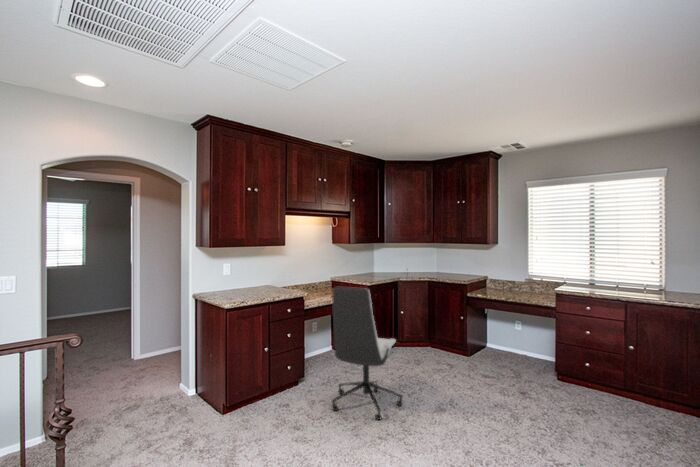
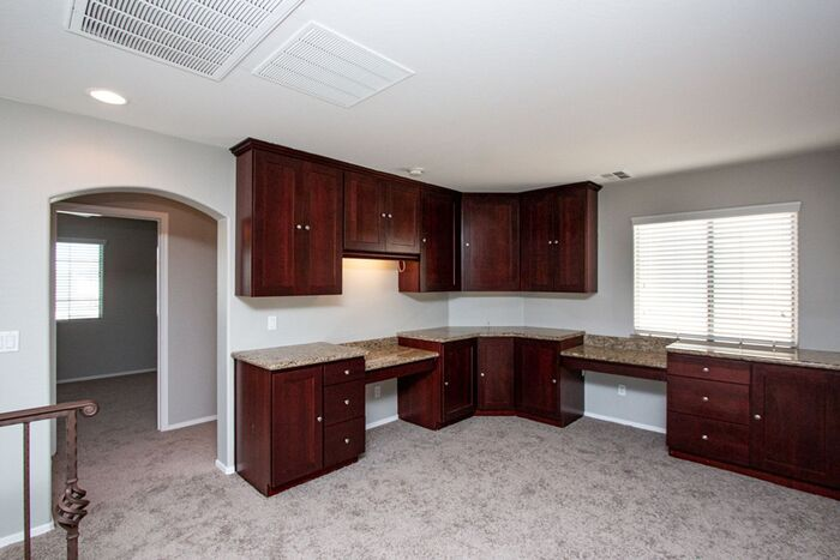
- office chair (364, 343)
